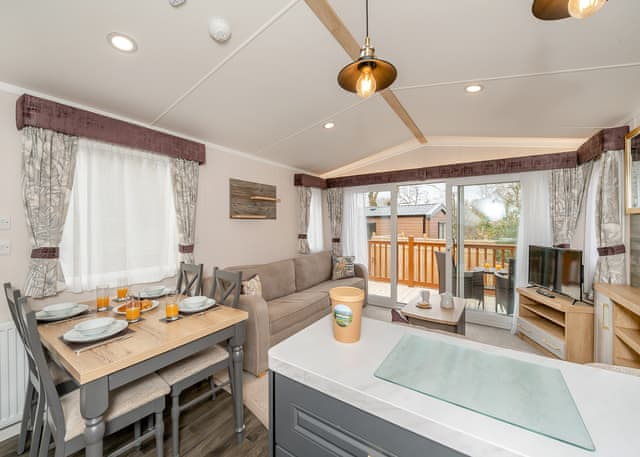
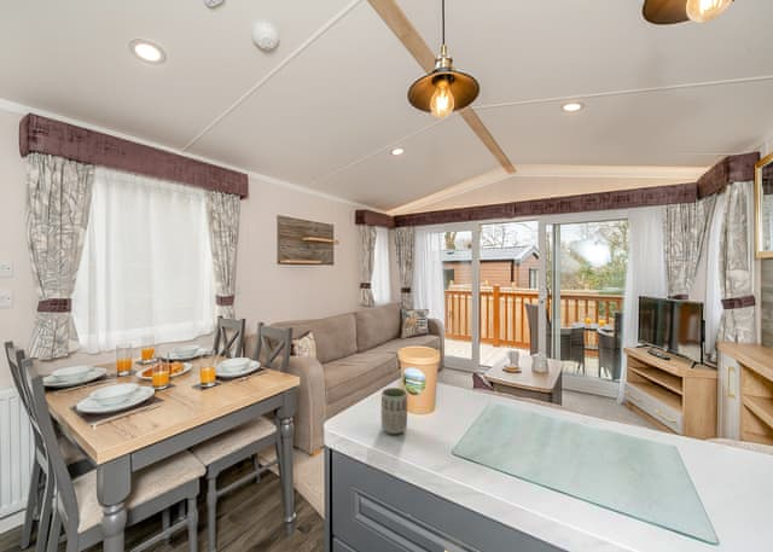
+ cup (394, 411)
